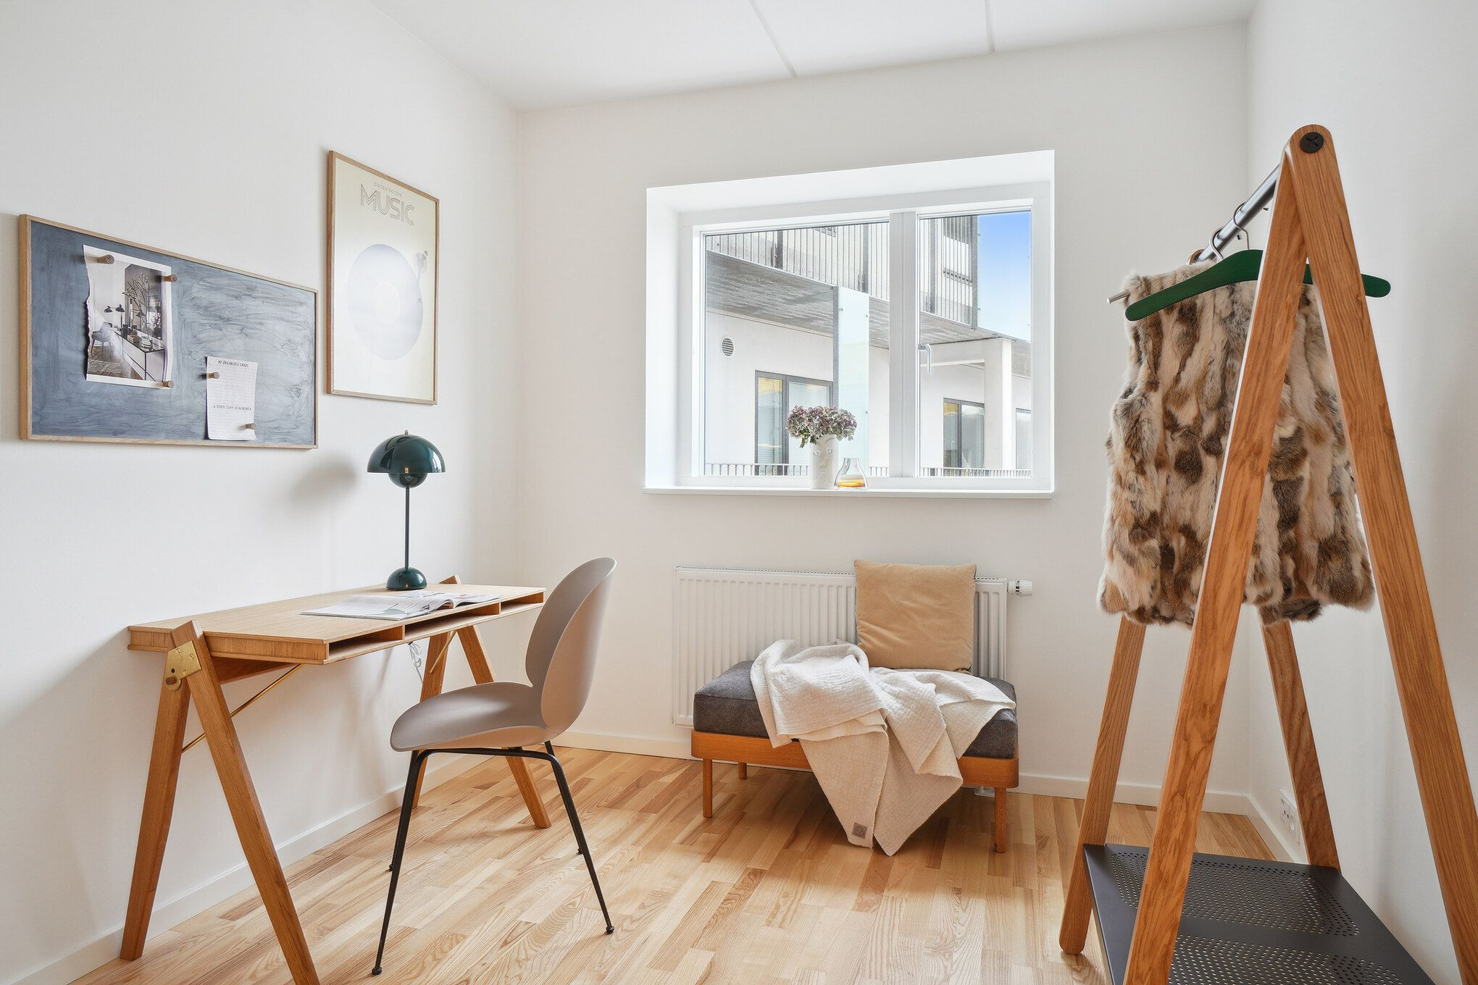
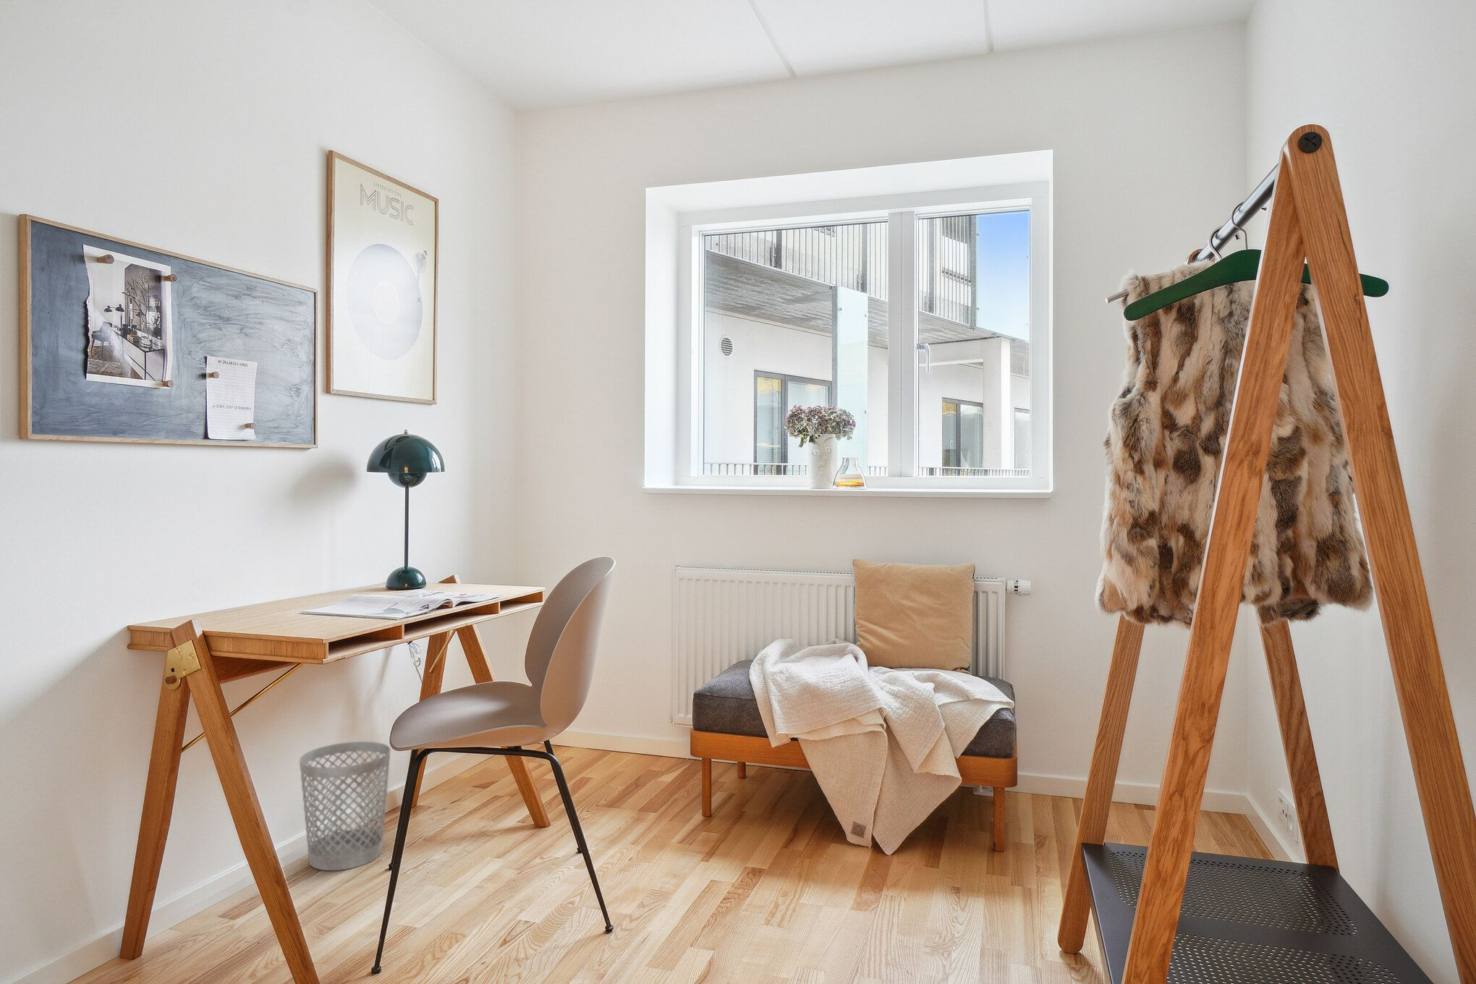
+ wastebasket (346, 805)
